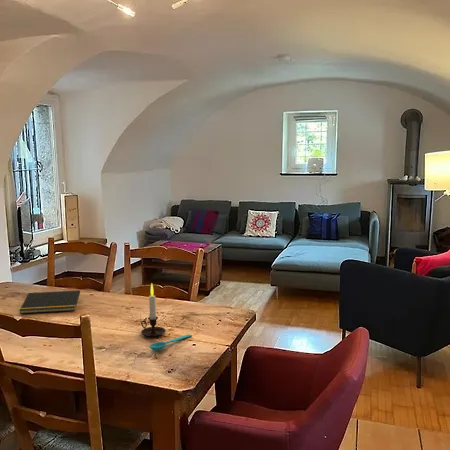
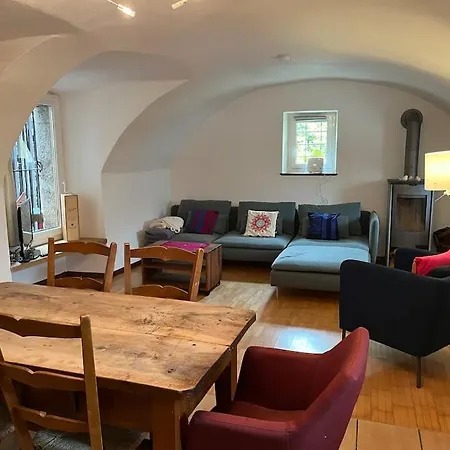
- notepad (51, 301)
- spoon (171, 341)
- candle (150, 307)
